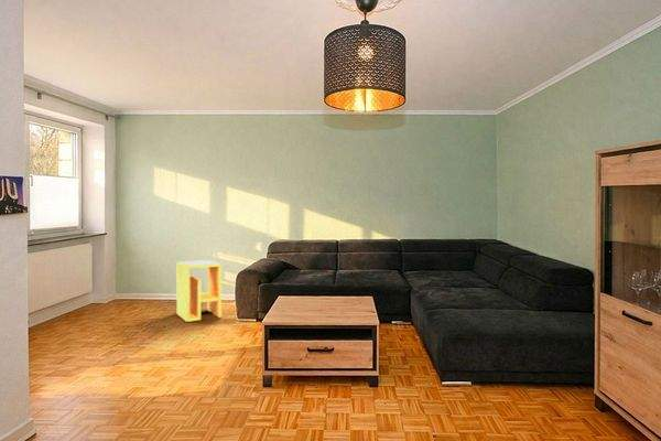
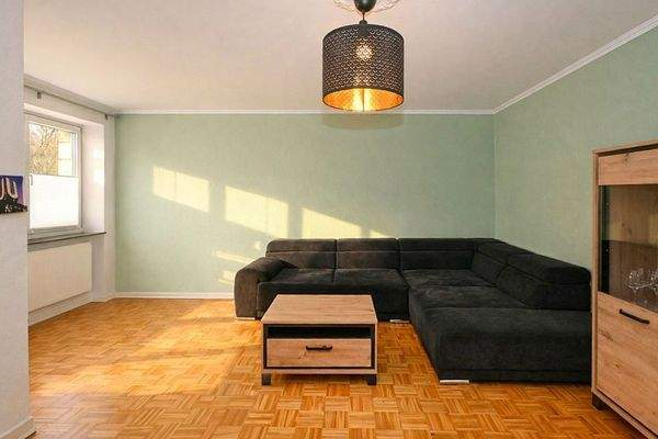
- side table (198, 289)
